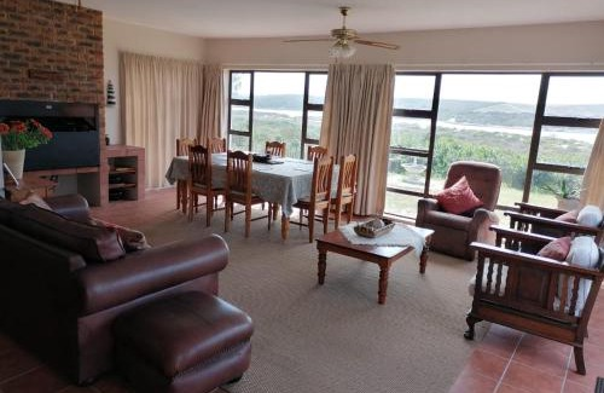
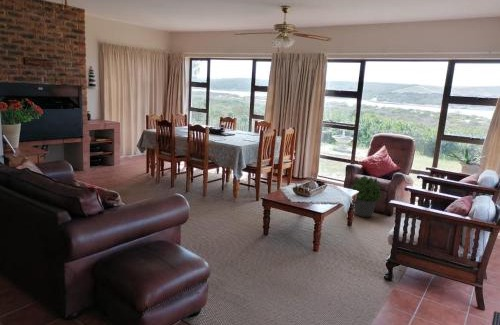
+ potted plant (365, 195)
